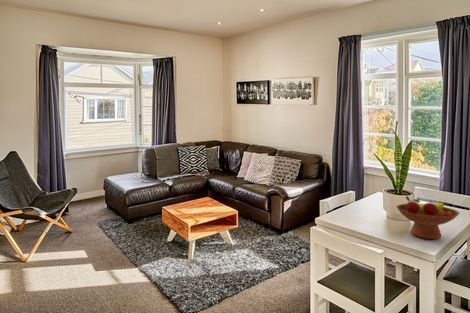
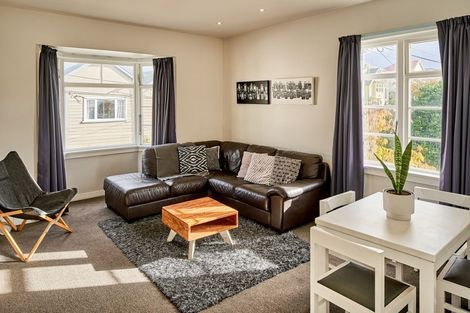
- fruit bowl (426, 217)
